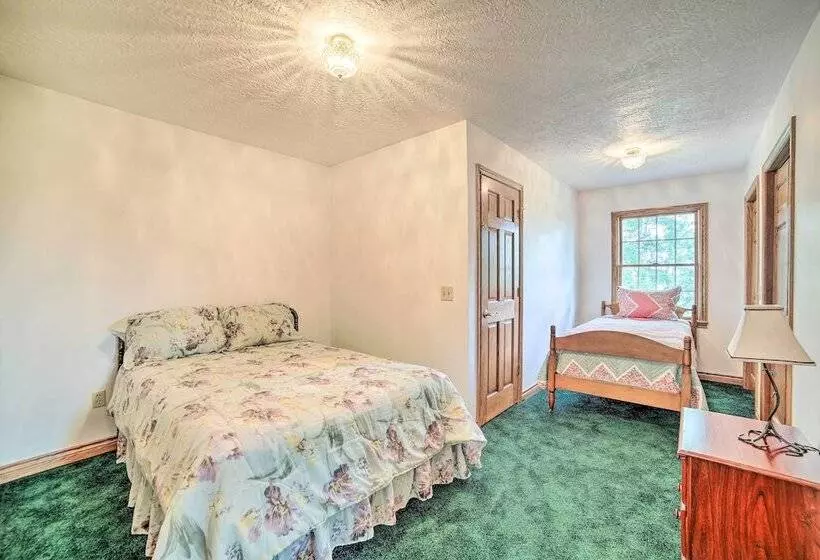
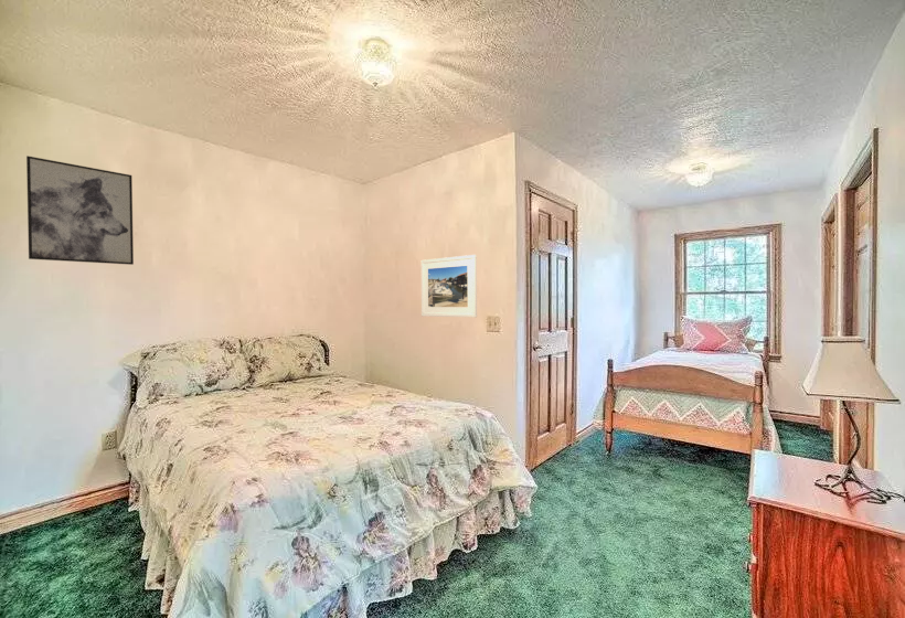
+ wall art (83, 214)
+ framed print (447, 287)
